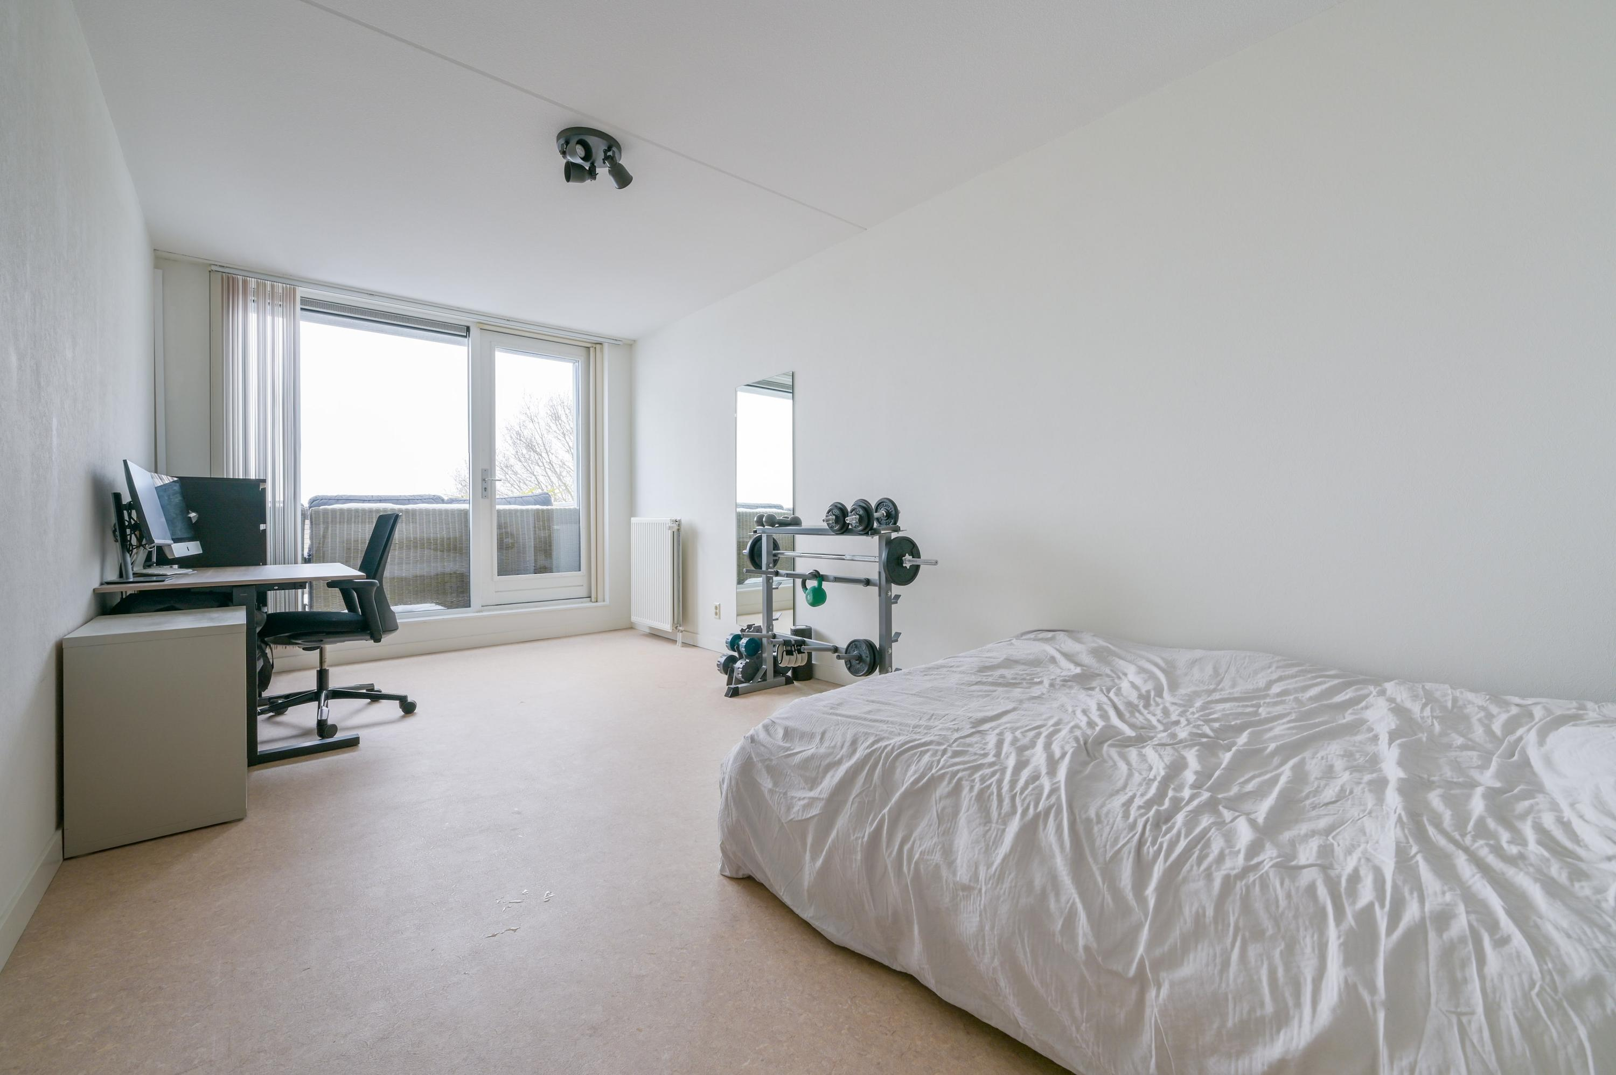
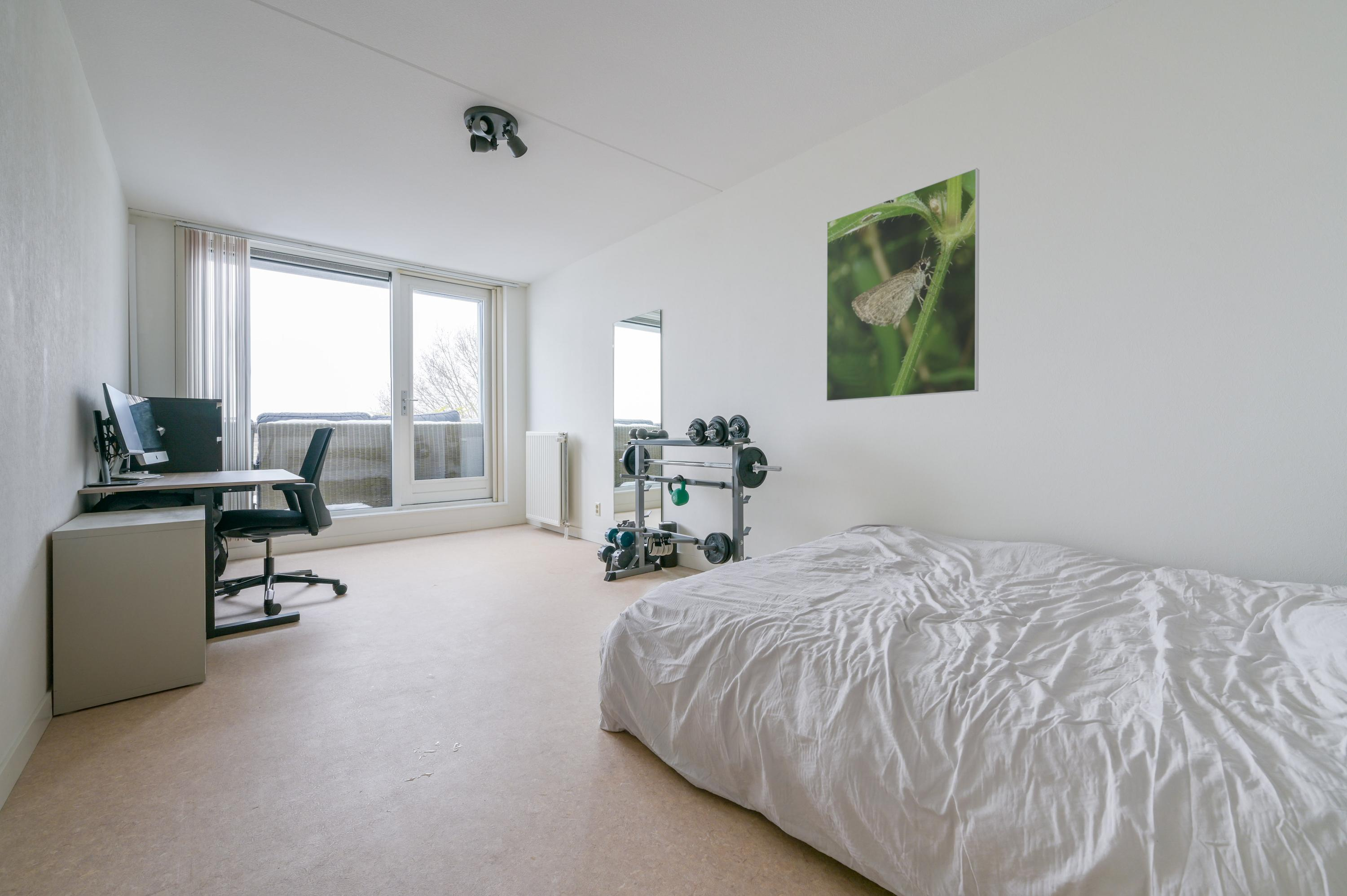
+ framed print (894, 298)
